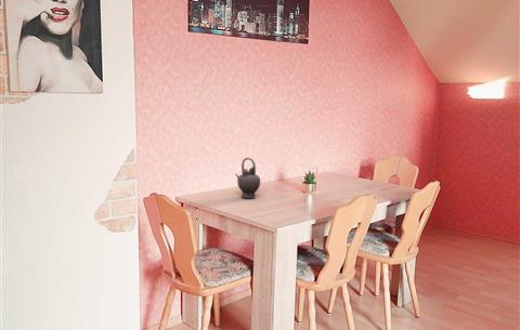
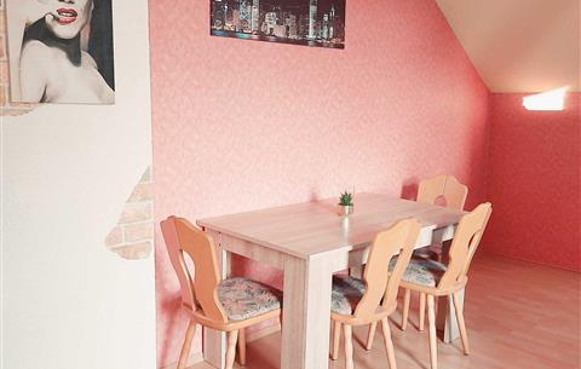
- teapot (246, 176)
